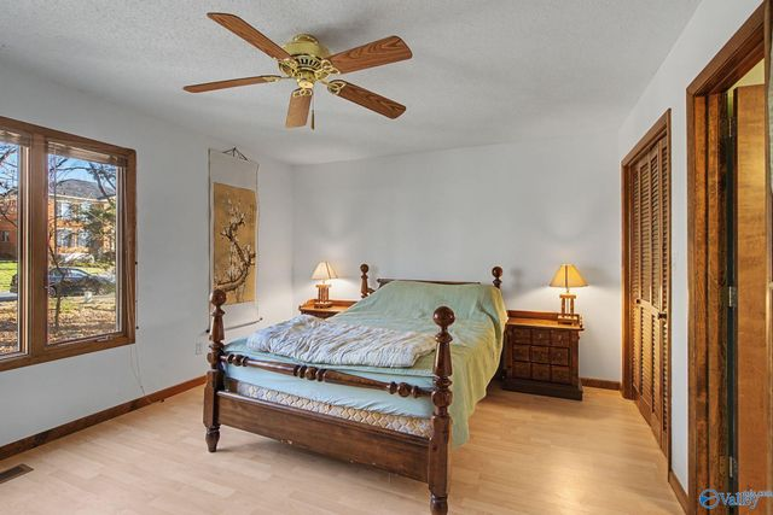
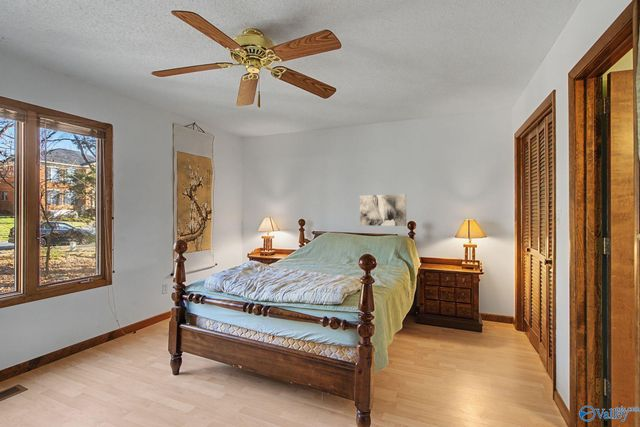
+ wall art (382, 210)
